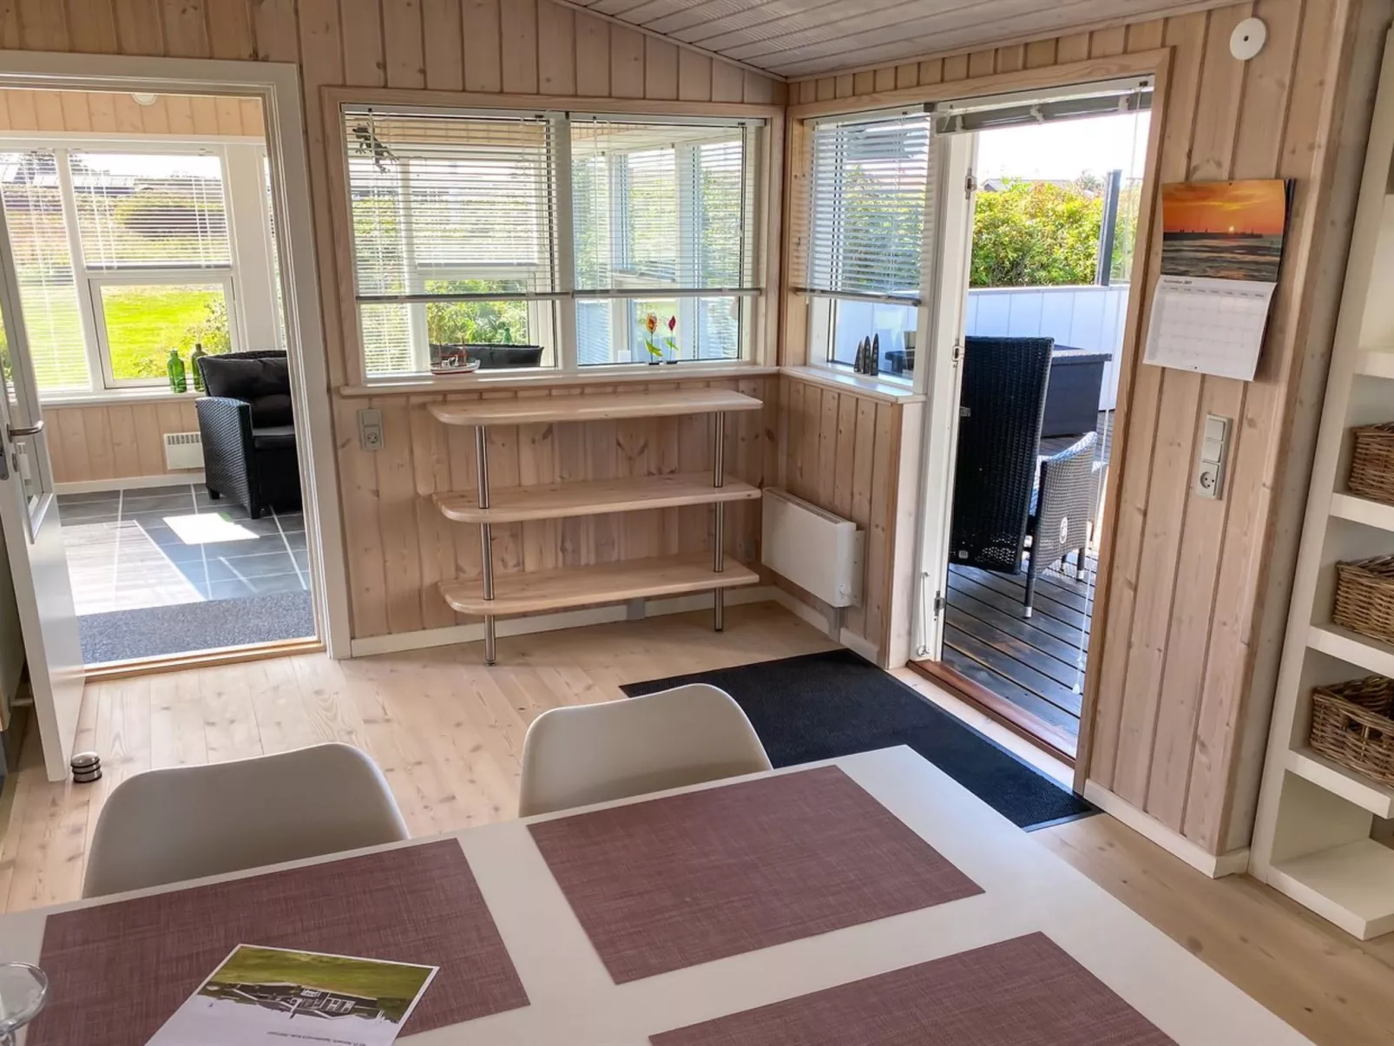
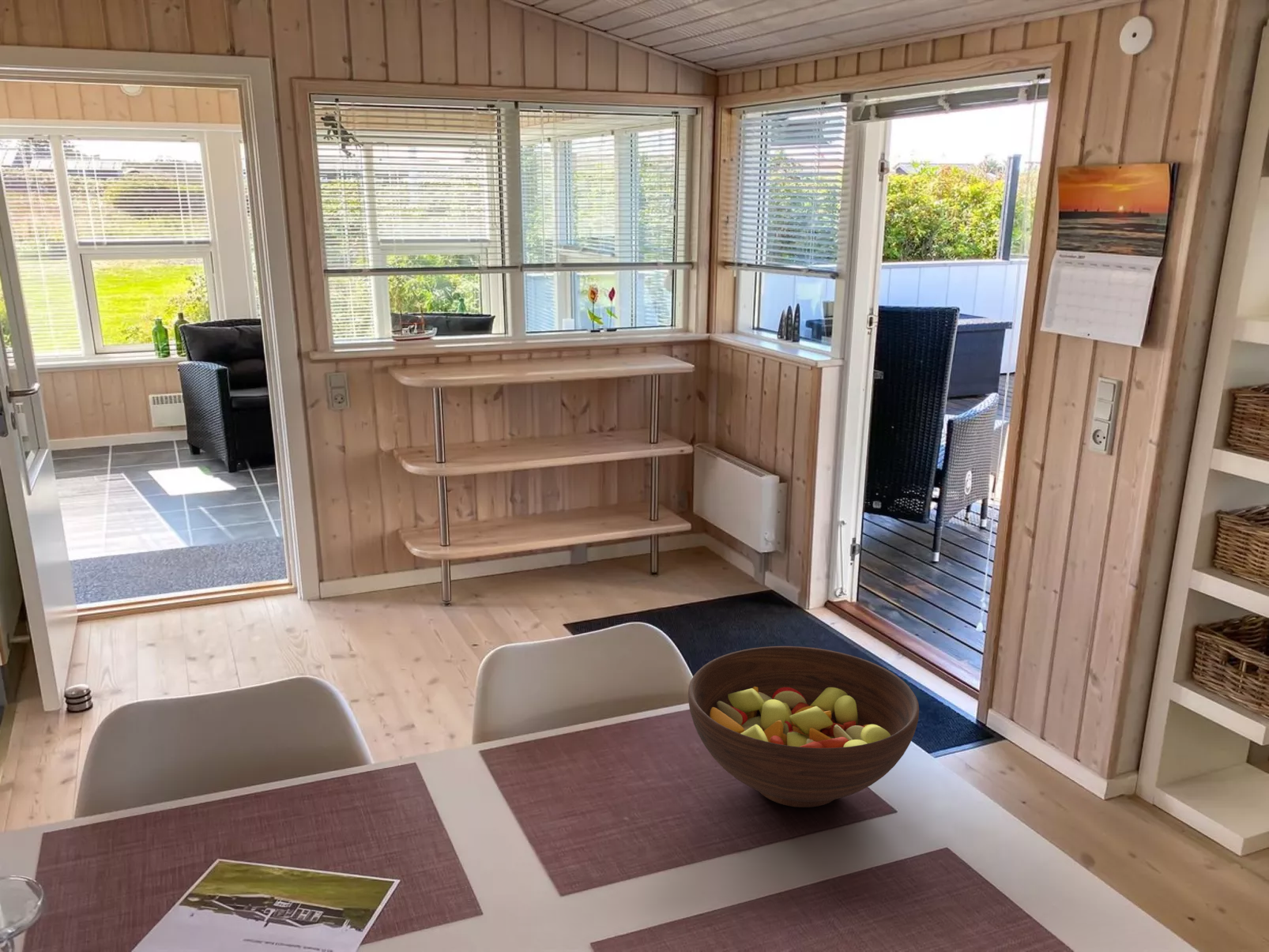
+ fruit bowl (799, 739)
